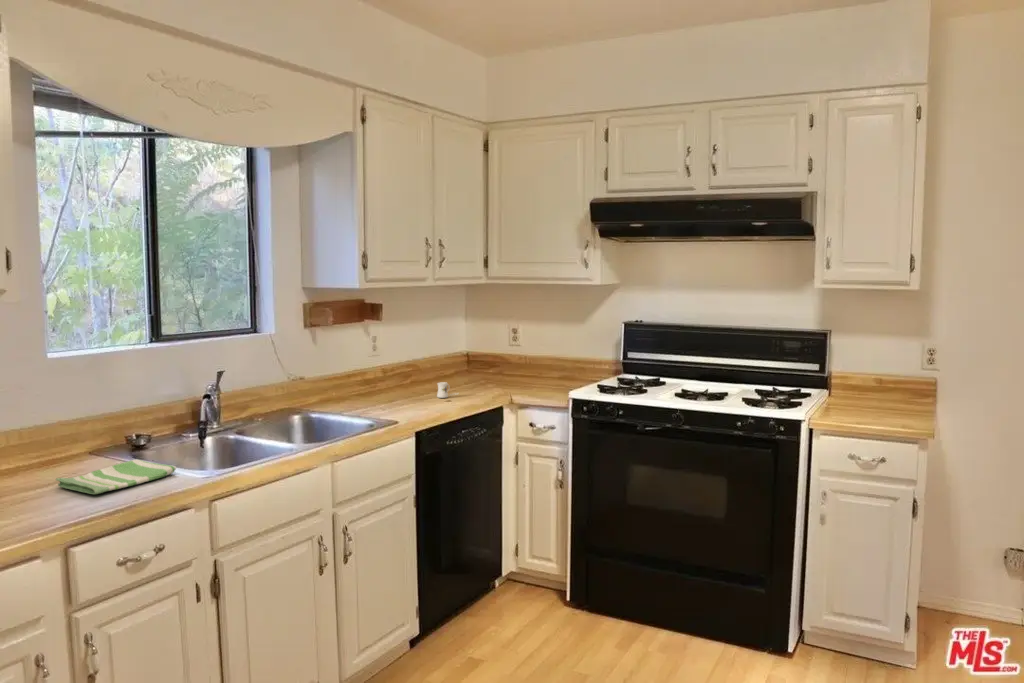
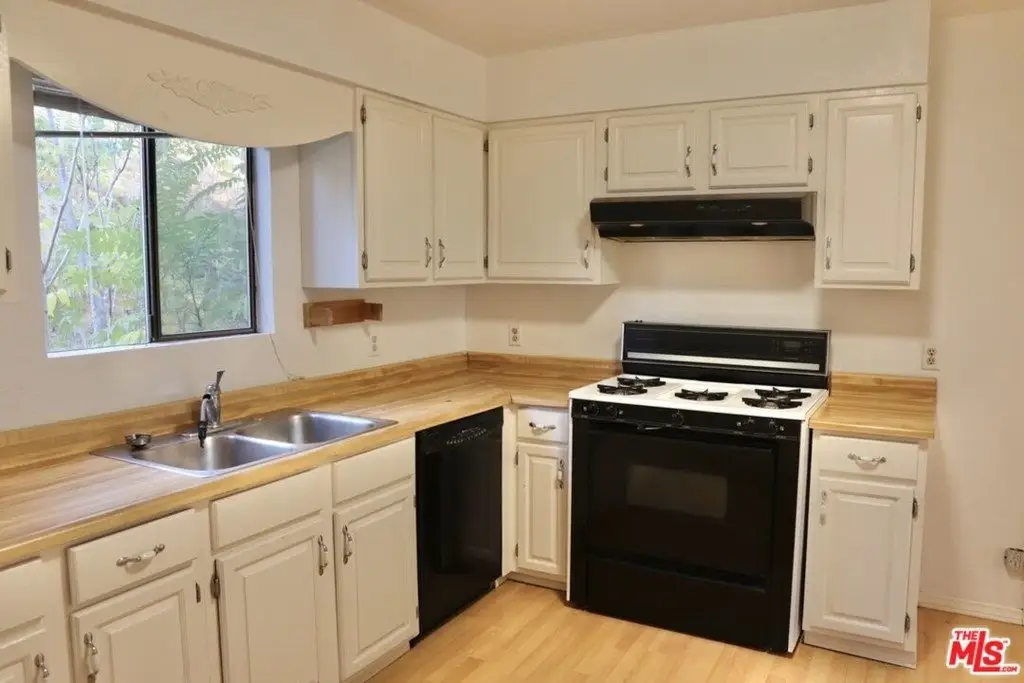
- dish towel (118, 475)
- mug (448, 389)
